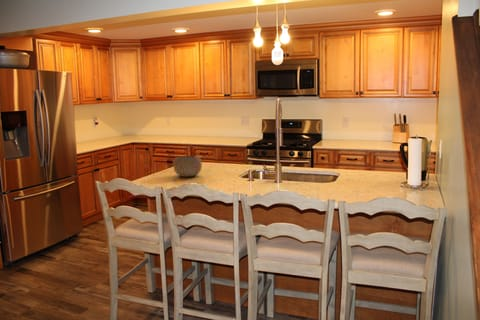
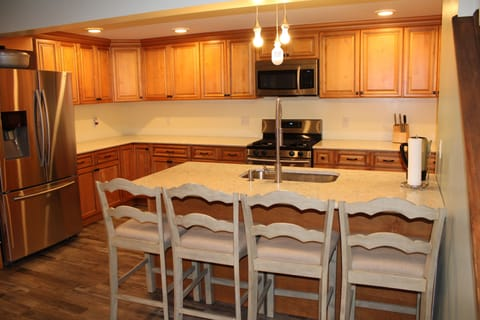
- bowl (188, 166)
